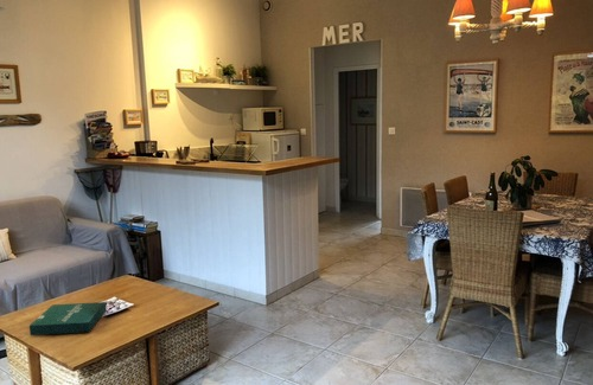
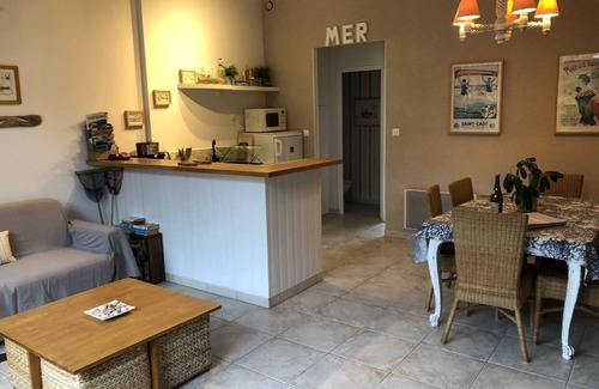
- pizza box (70, 317)
